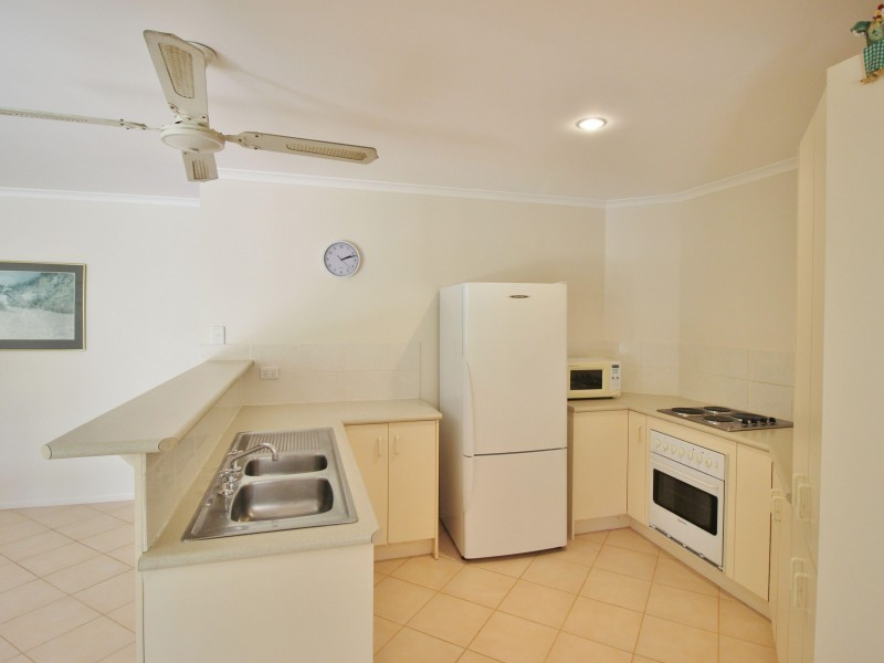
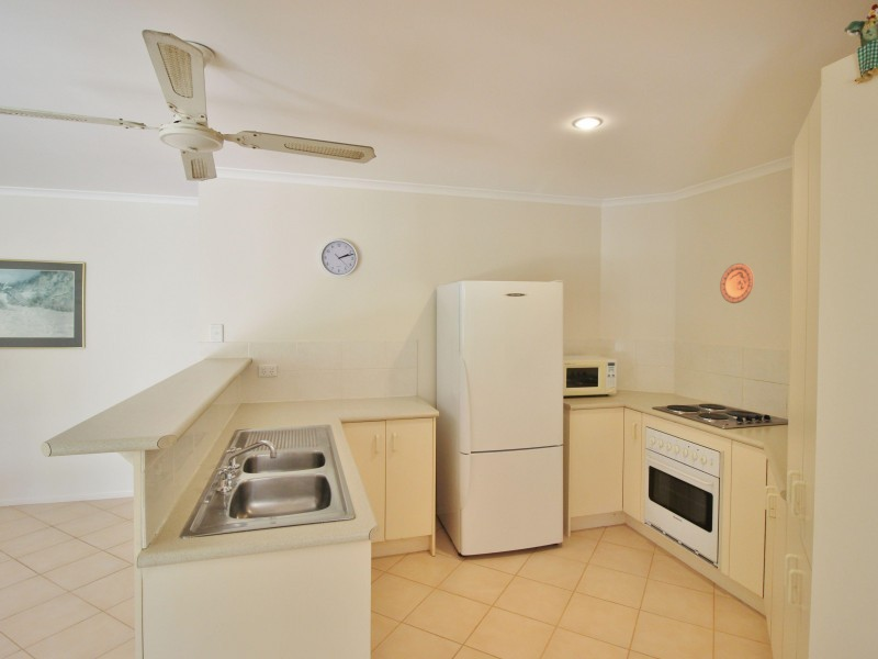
+ decorative plate (736, 283)
